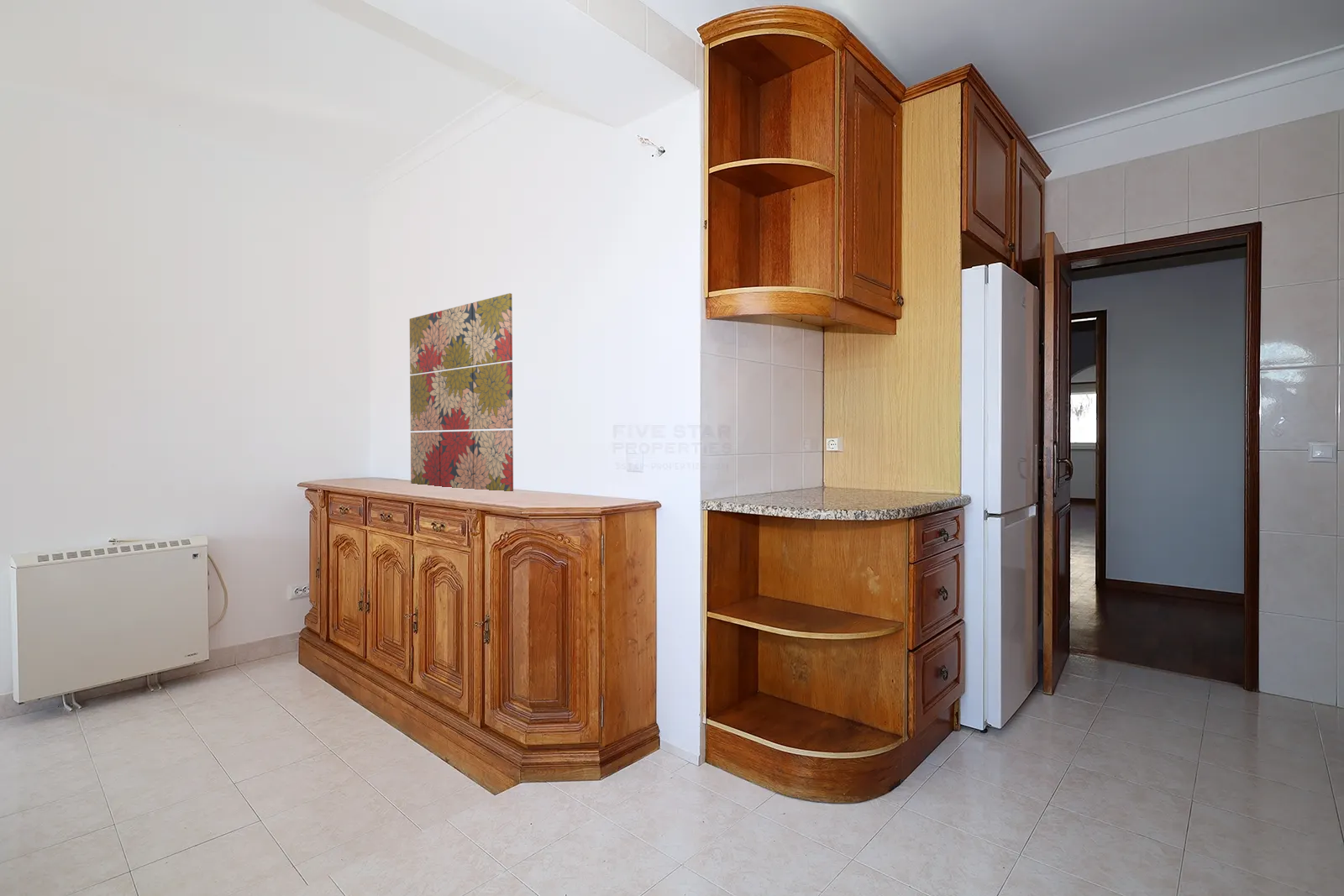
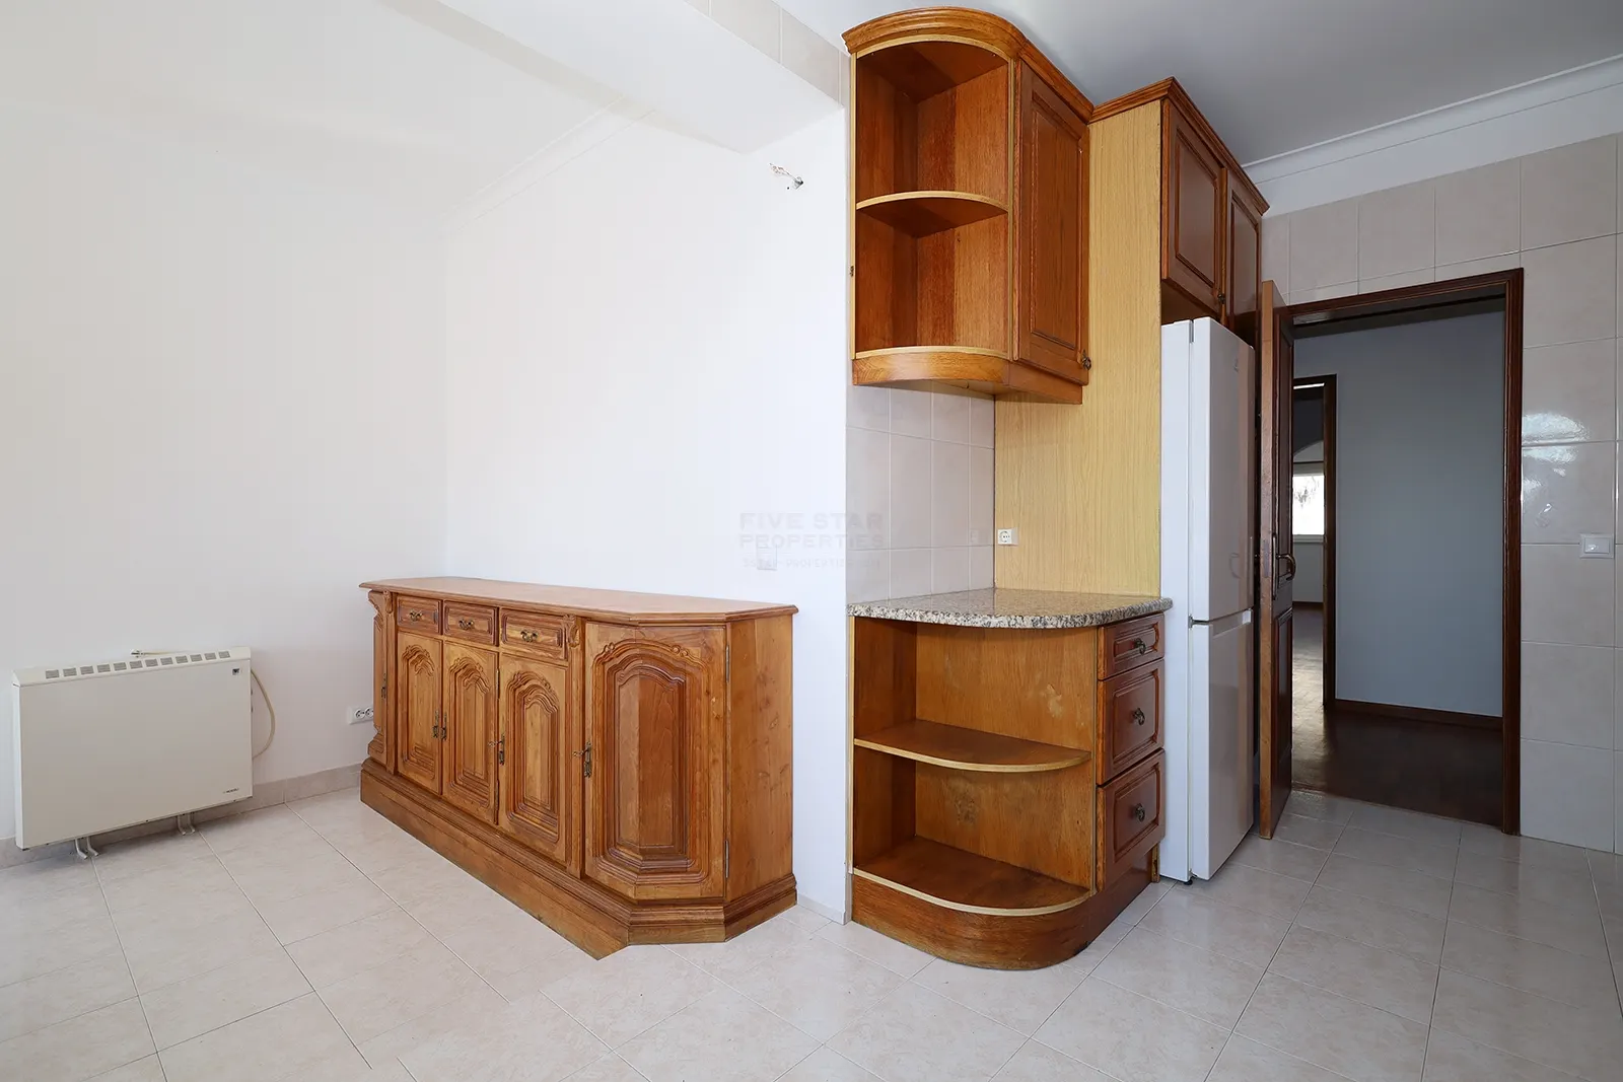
- wall art (456, 399)
